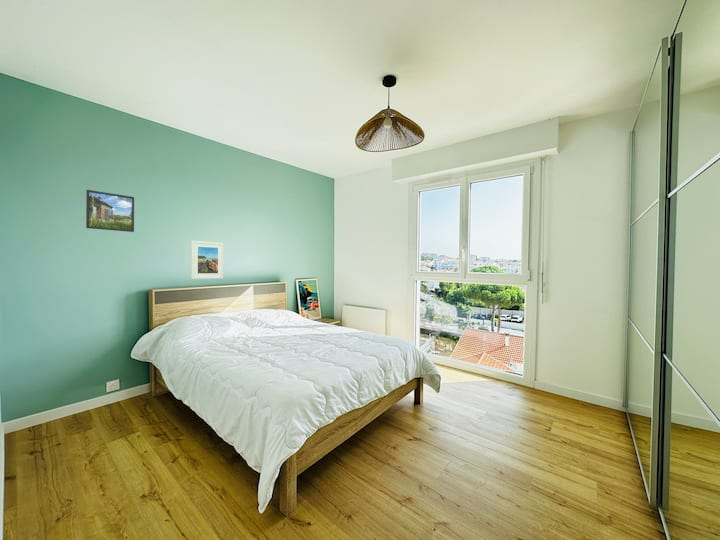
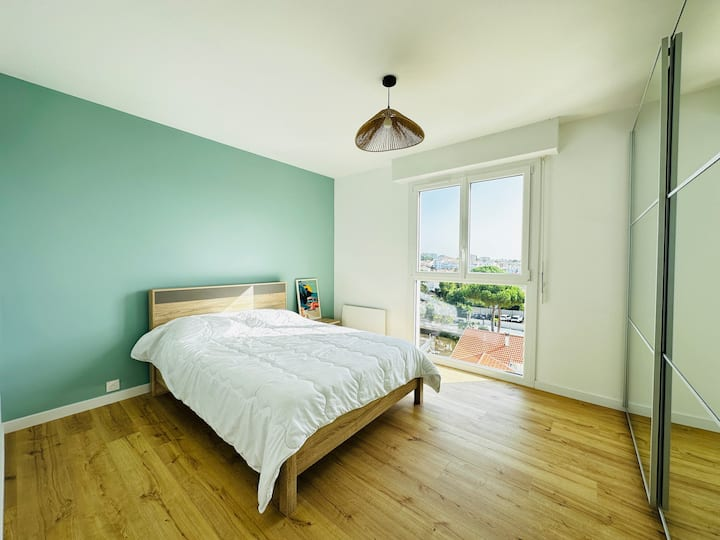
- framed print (111, 211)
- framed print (207, 260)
